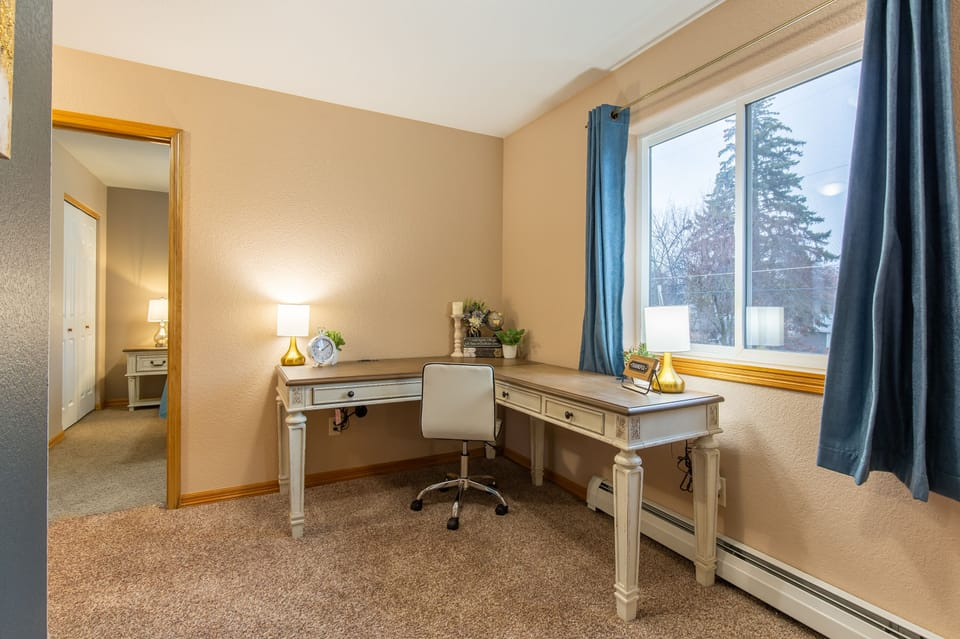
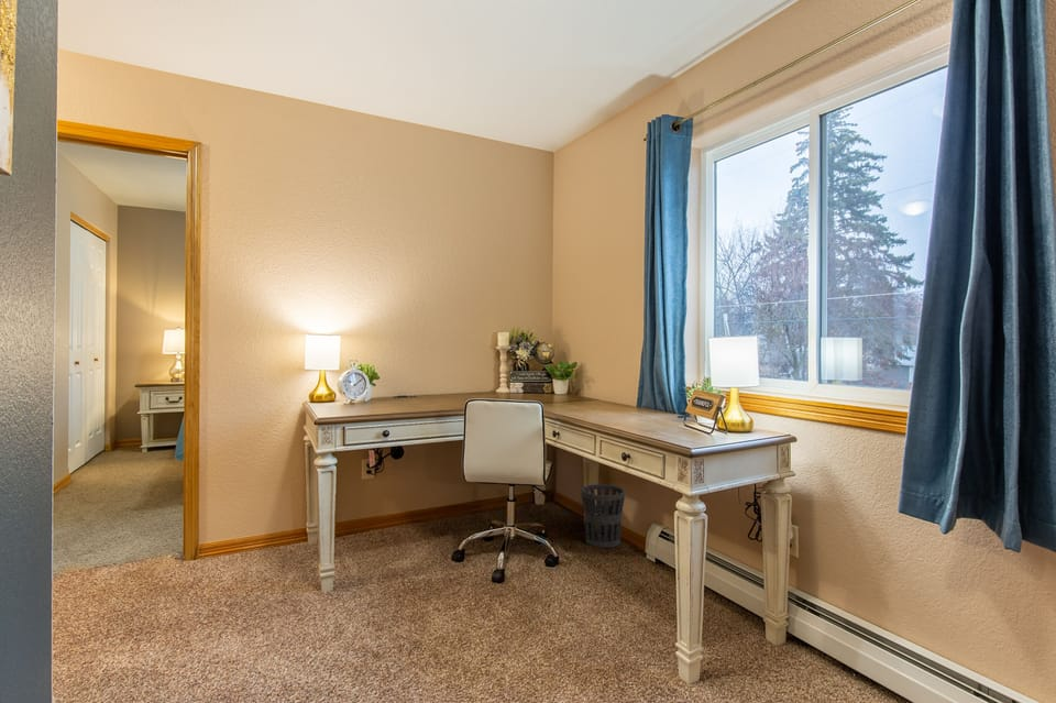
+ wastebasket (602, 515)
